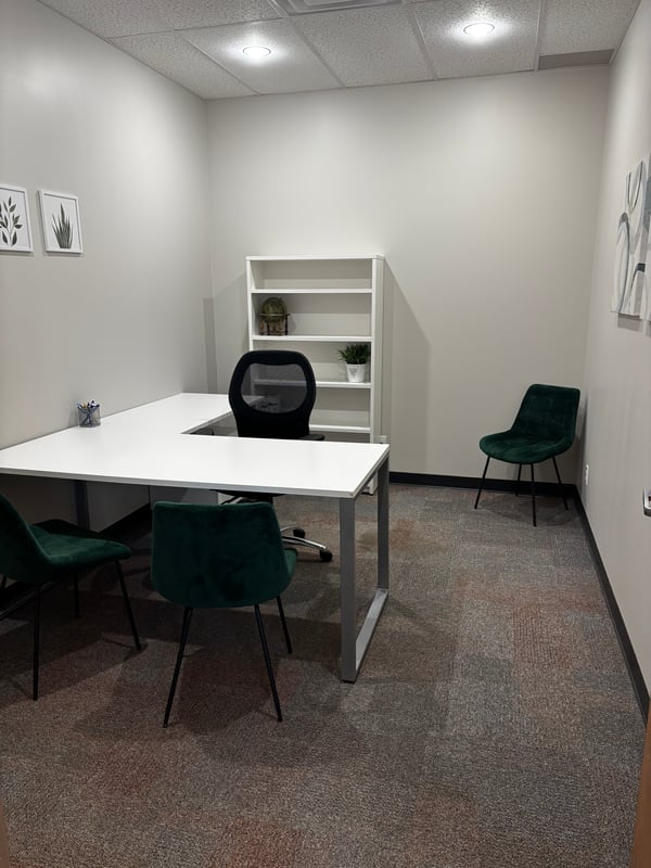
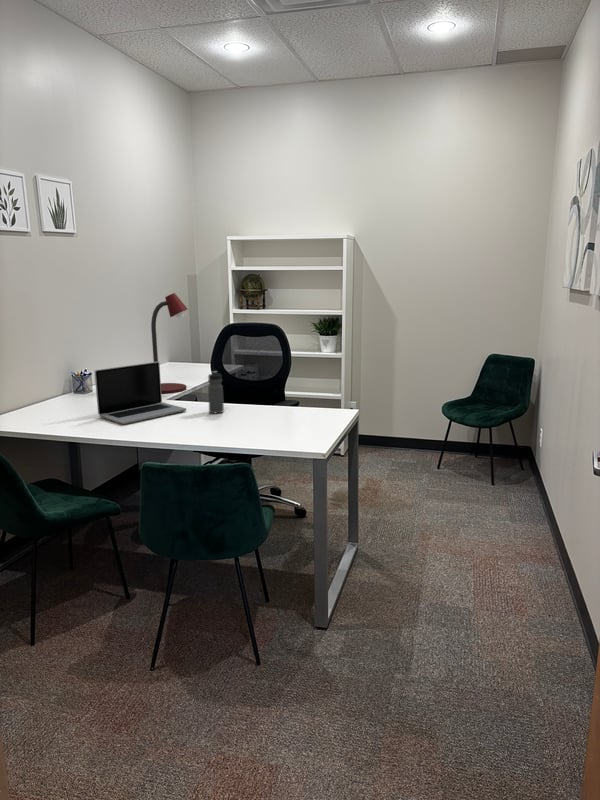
+ laptop (141, 391)
+ water bottle (215, 391)
+ desk lamp (156, 341)
